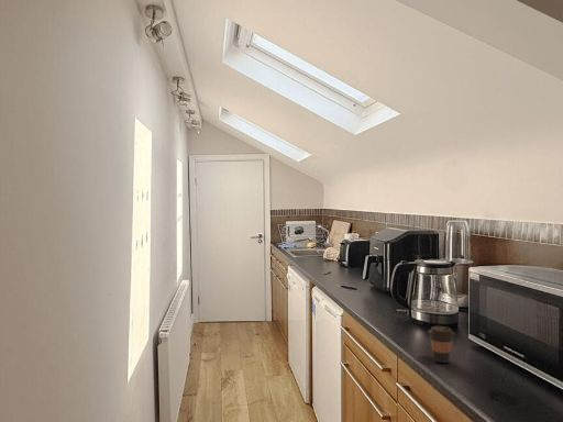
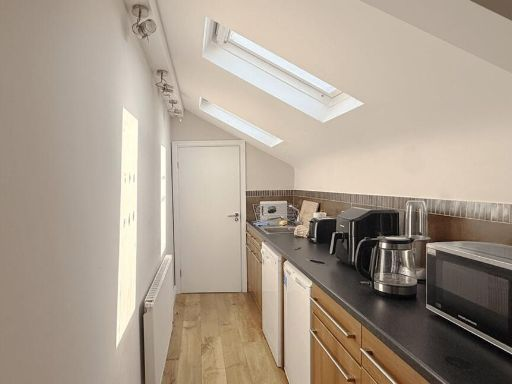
- coffee cup (441, 344)
